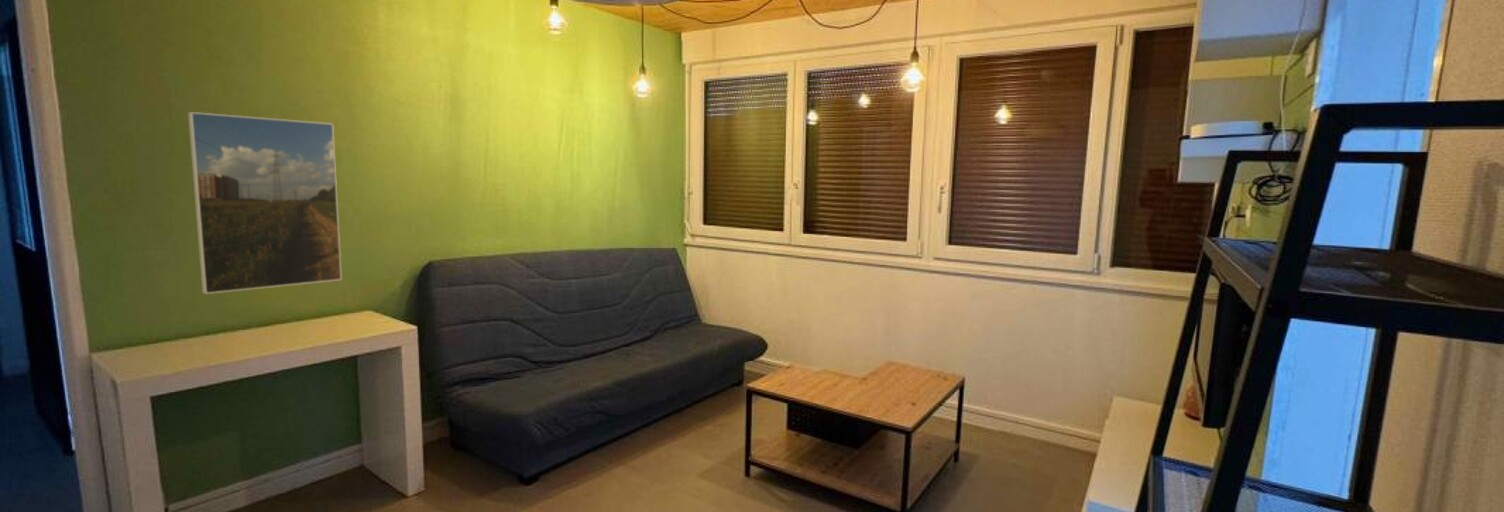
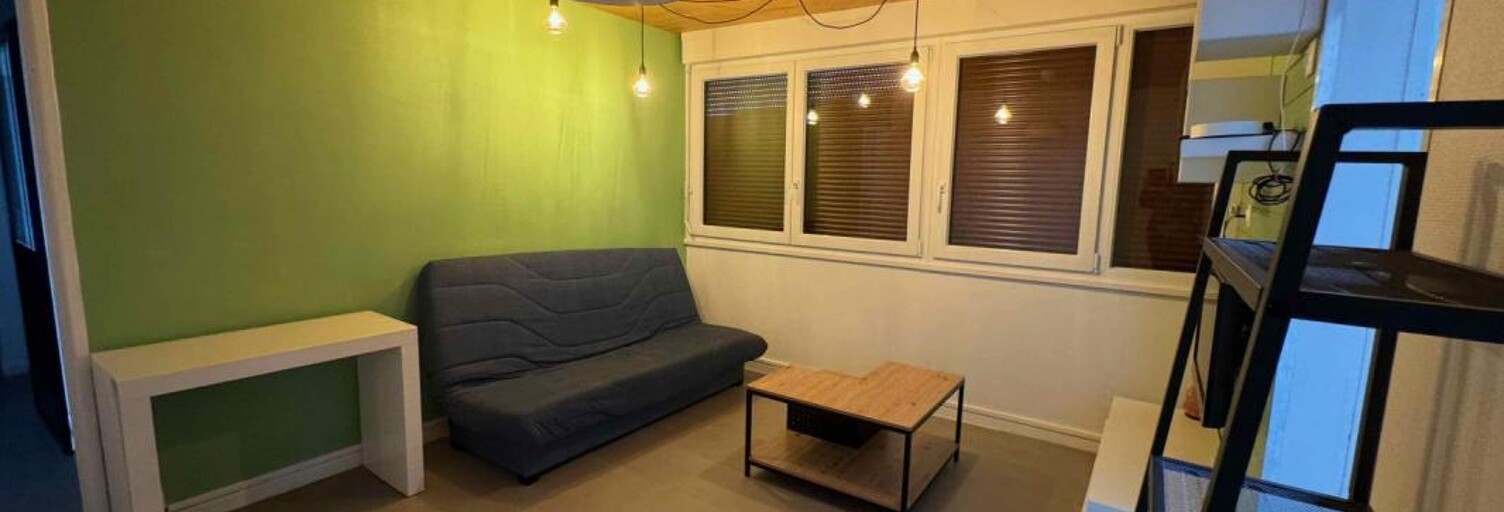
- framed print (271, 203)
